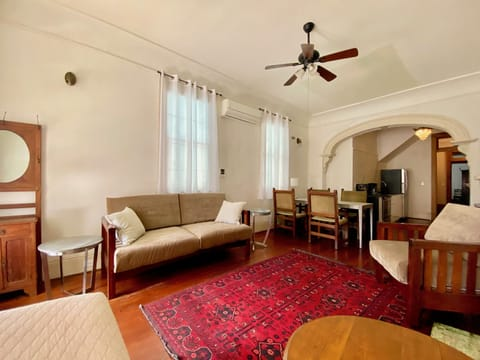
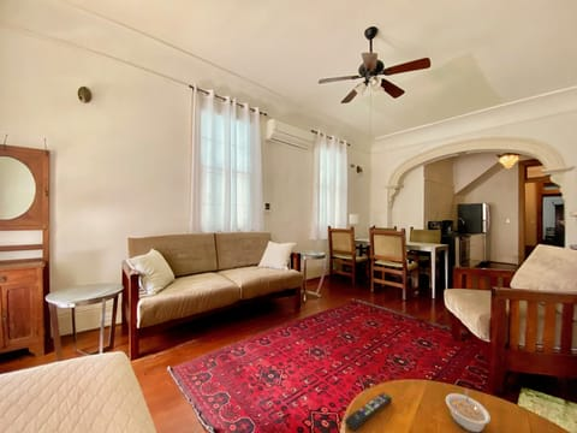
+ legume (465, 411)
+ remote control (369, 409)
